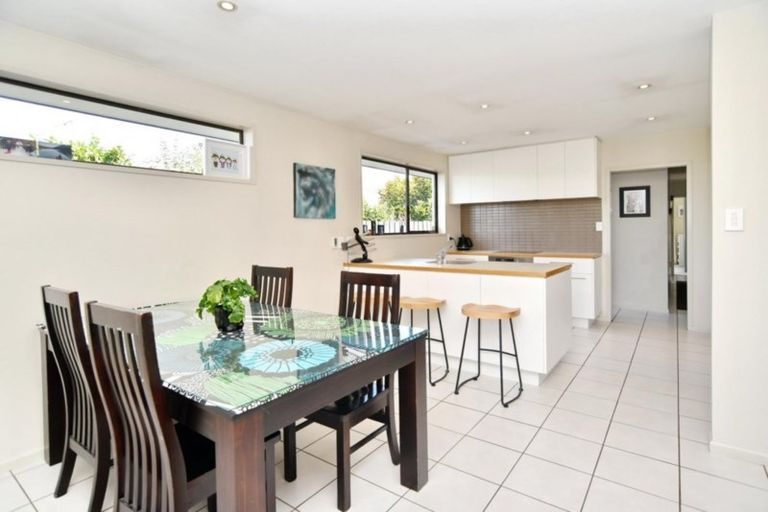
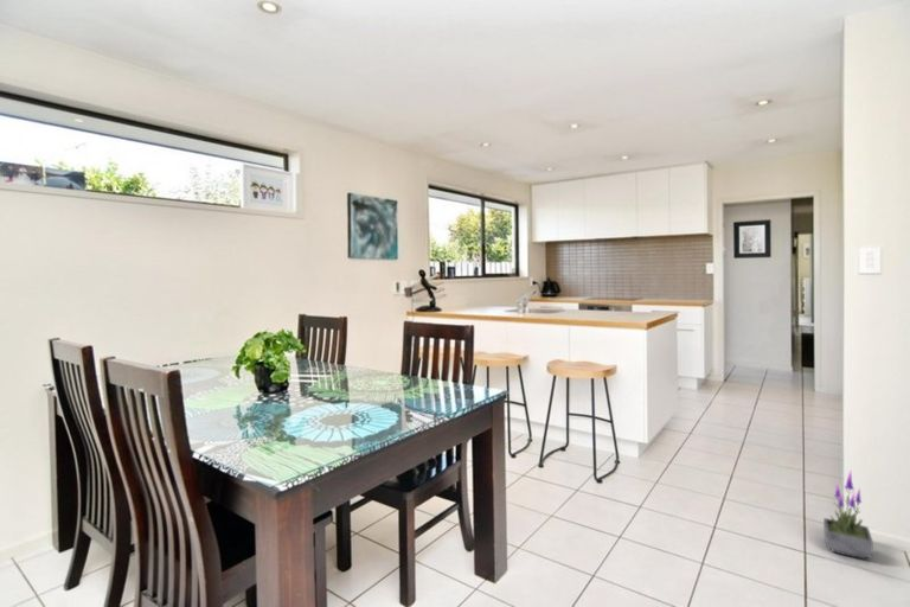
+ potted plant (846, 510)
